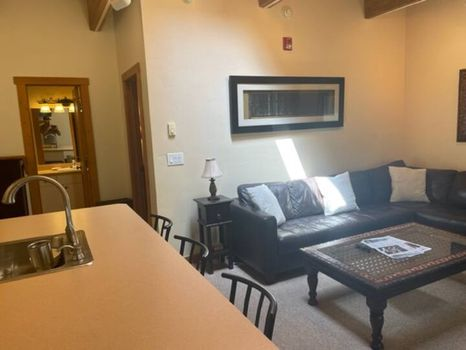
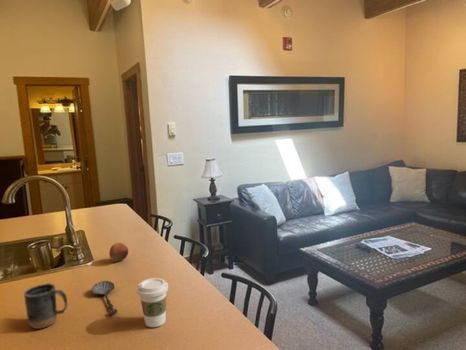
+ apple (118, 252)
+ coffee cup (153, 302)
+ spoon (107, 297)
+ mug (46, 304)
